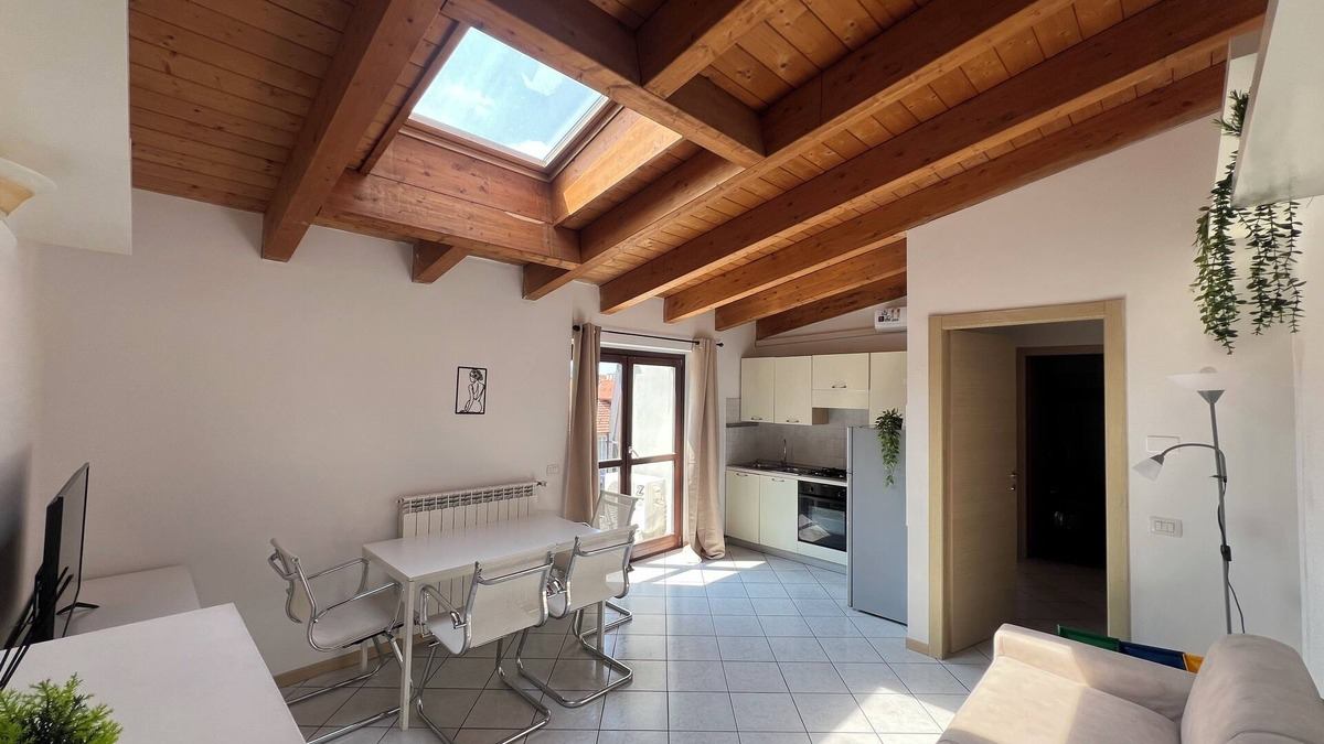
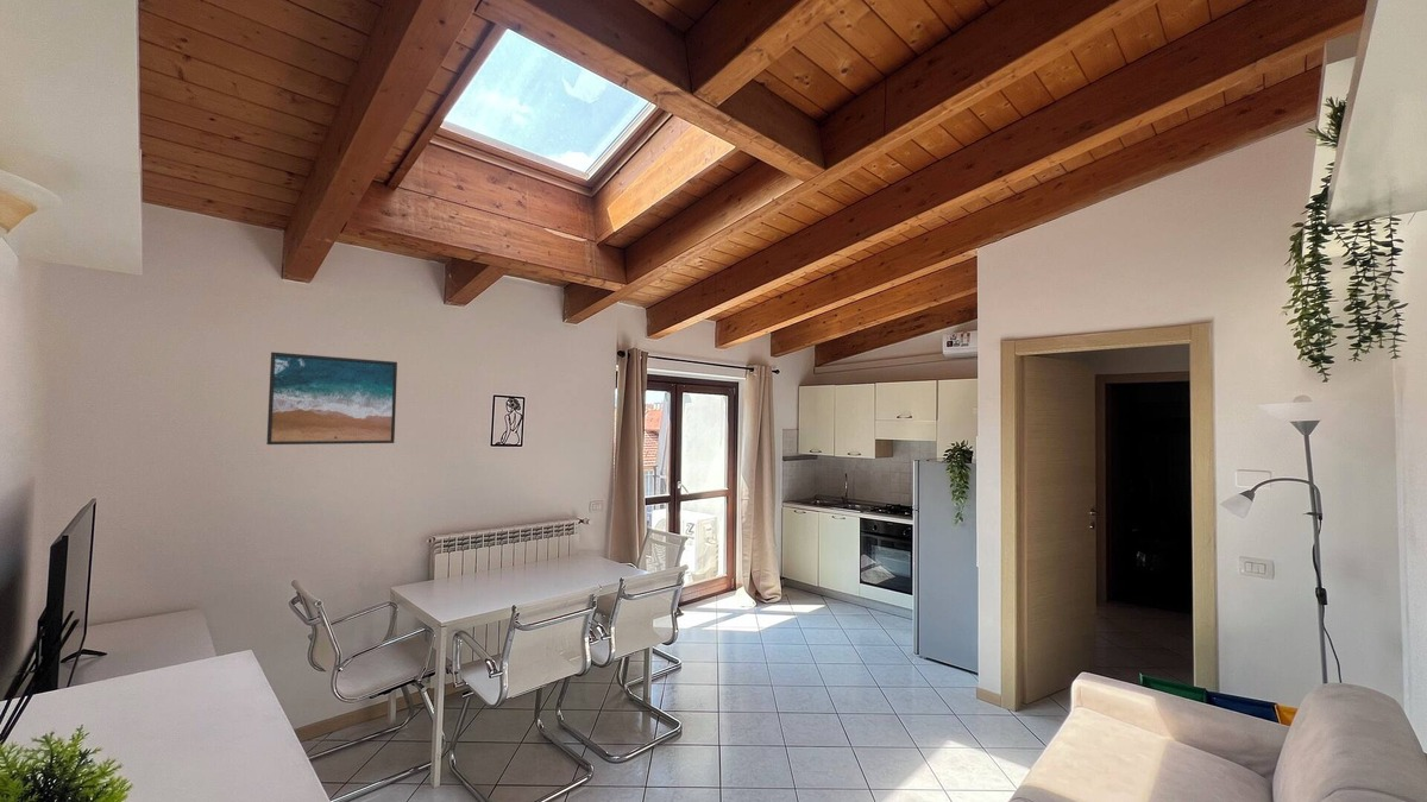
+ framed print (335, 400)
